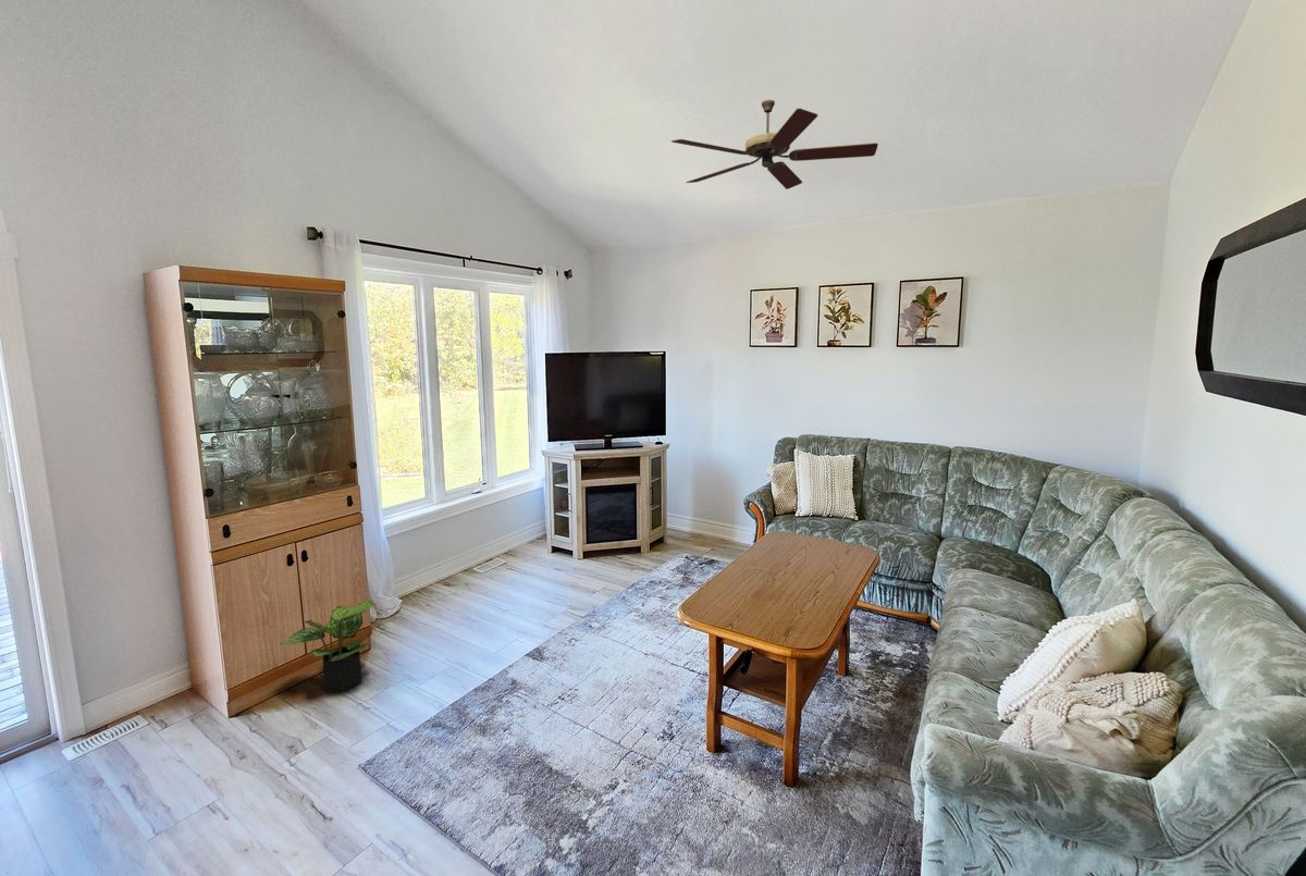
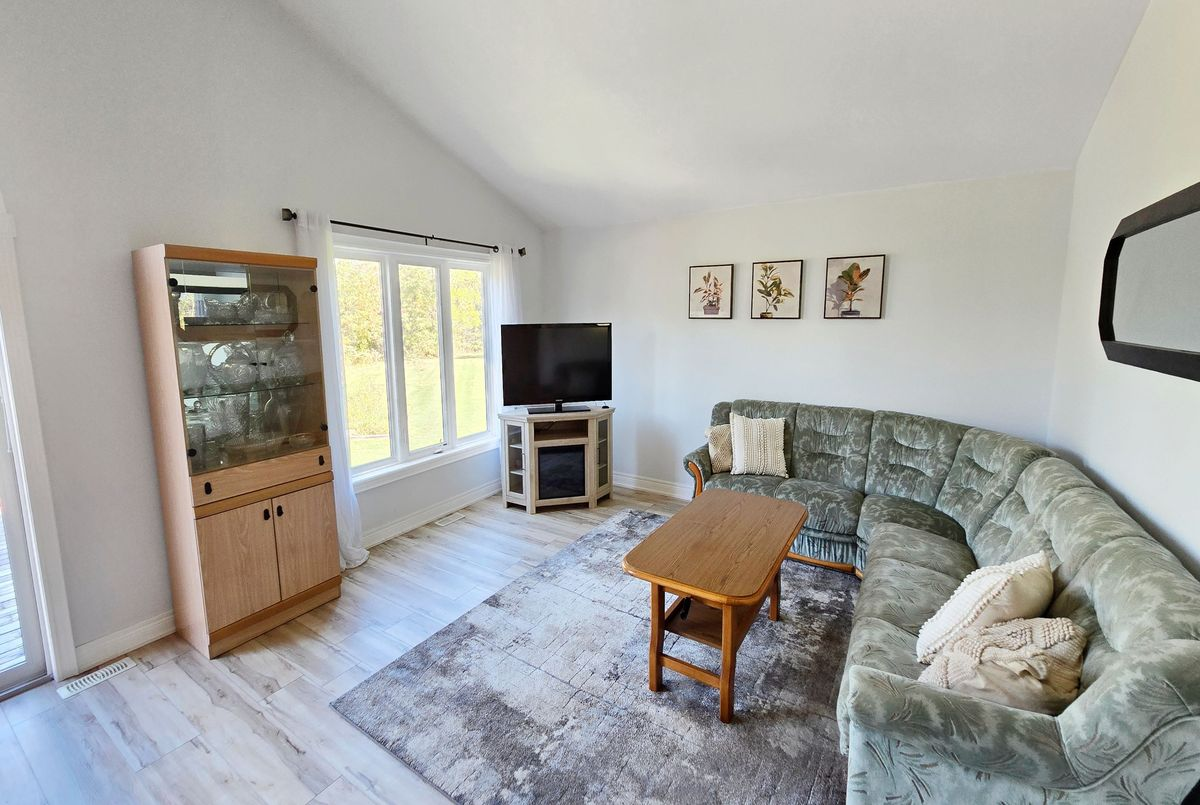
- potted plant (338, 644)
- ceiling fan (775, 134)
